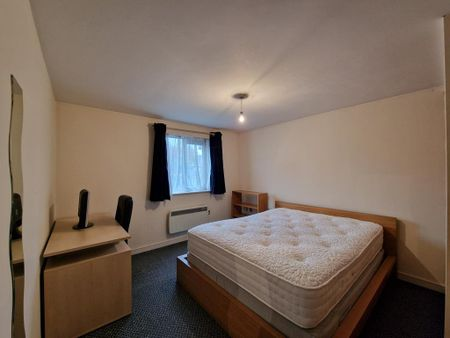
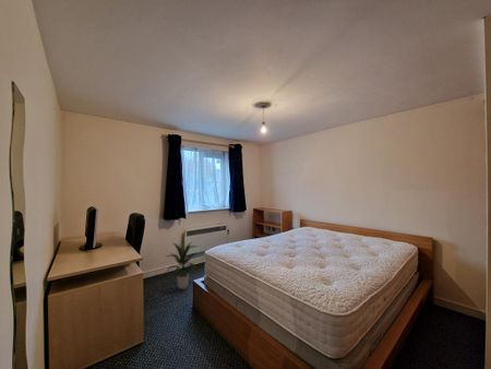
+ indoor plant (183, 263)
